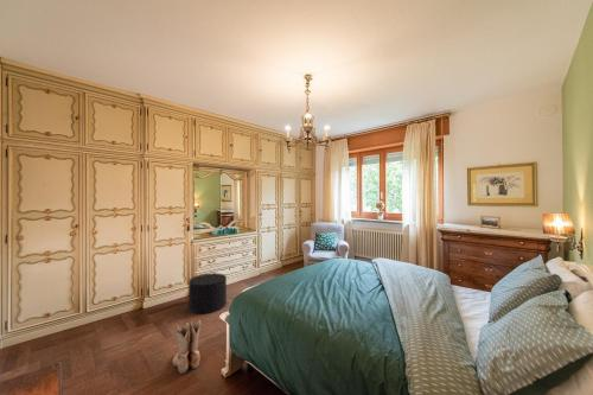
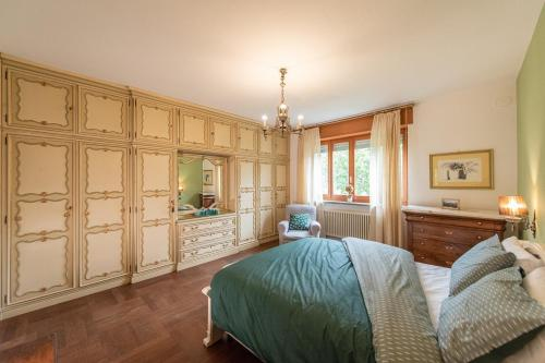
- stool (208, 292)
- boots (186, 340)
